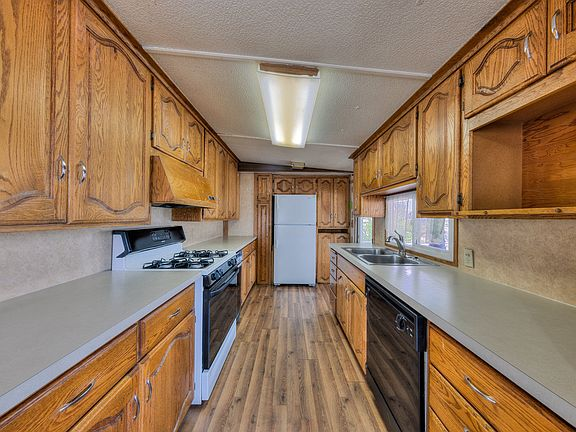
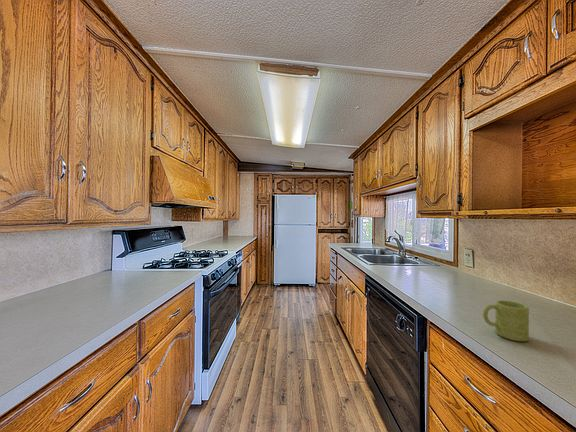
+ mug (504, 319)
